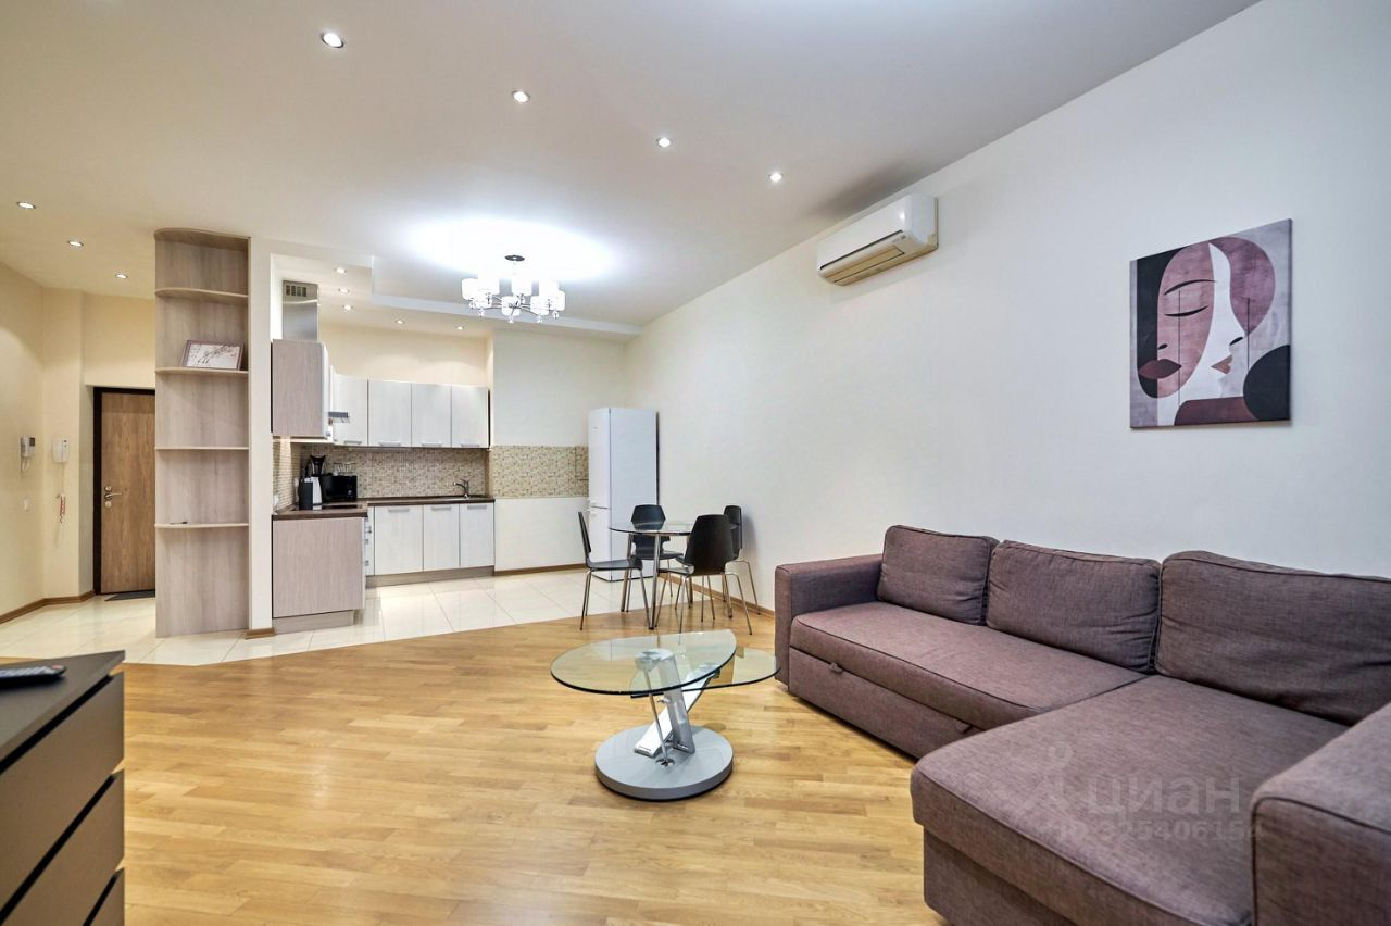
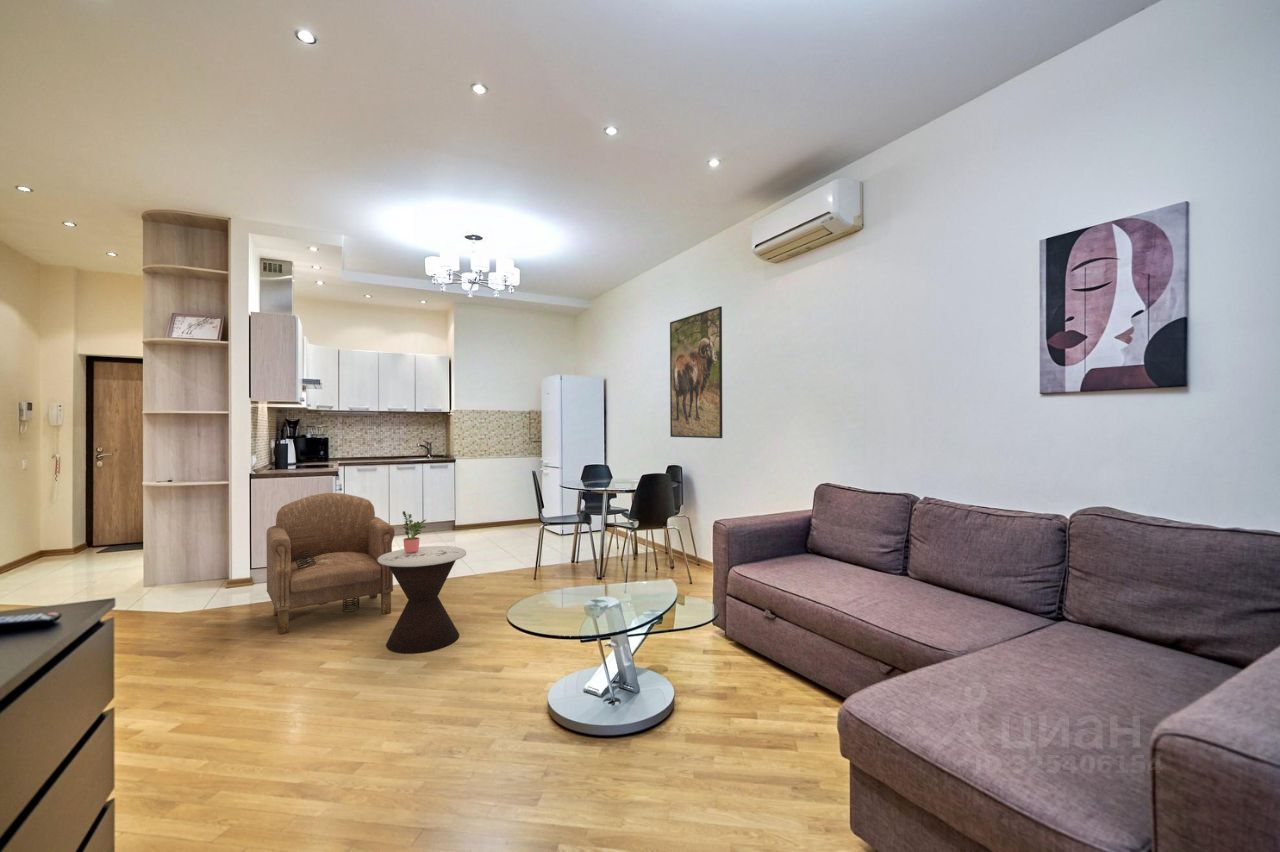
+ potted plant (418, 530)
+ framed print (694, 376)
+ armchair (332, 555)
+ side table (423, 597)
